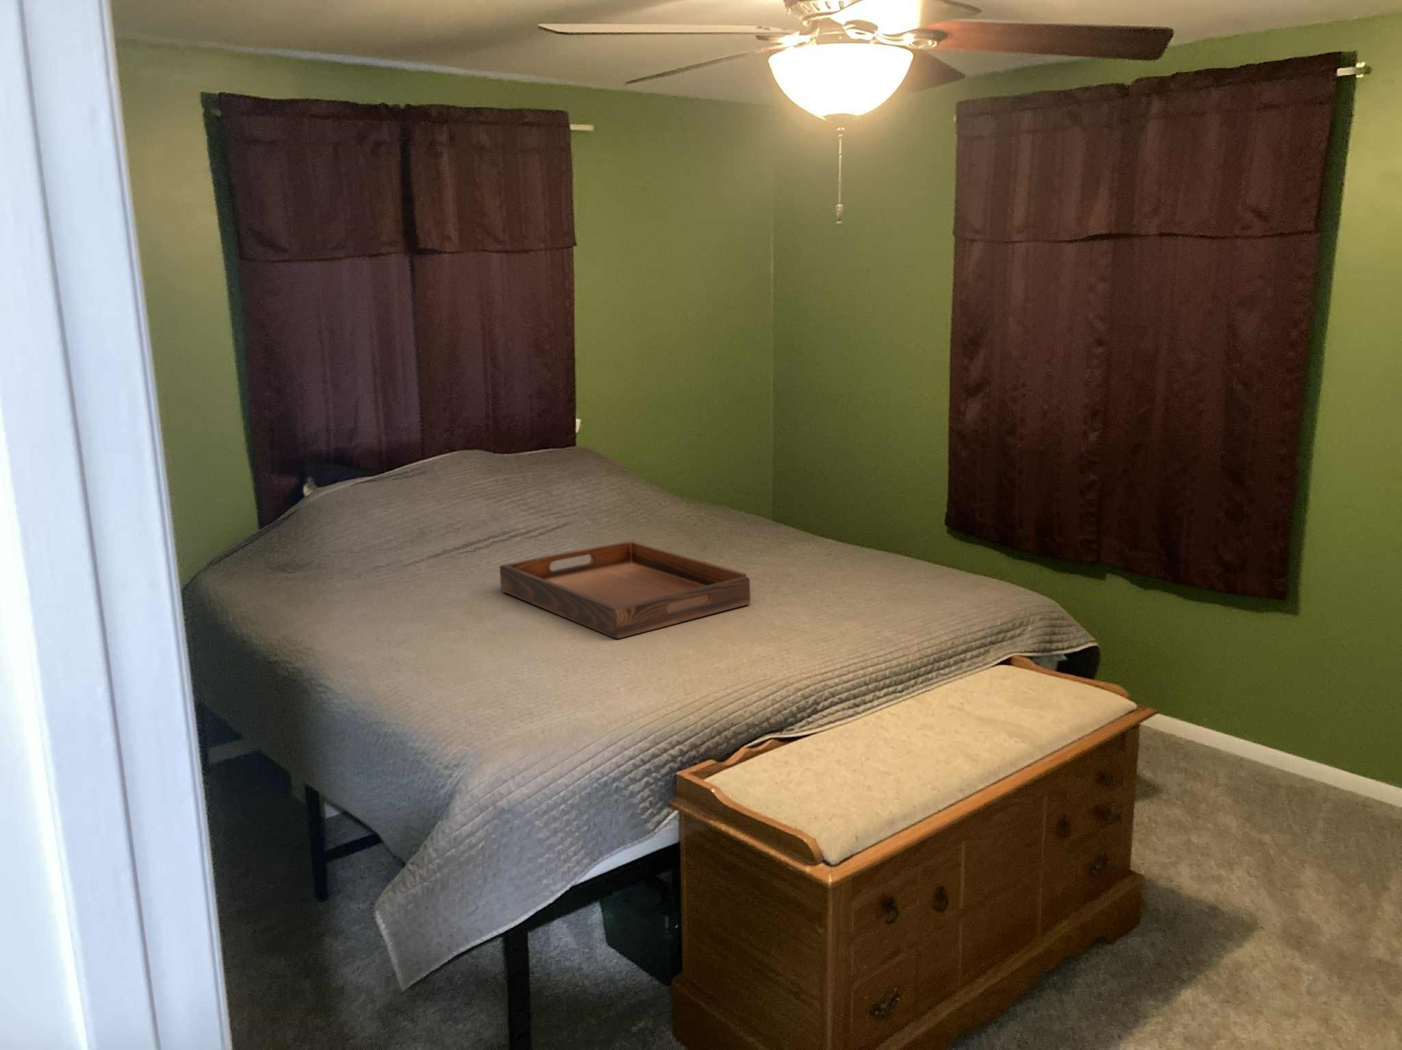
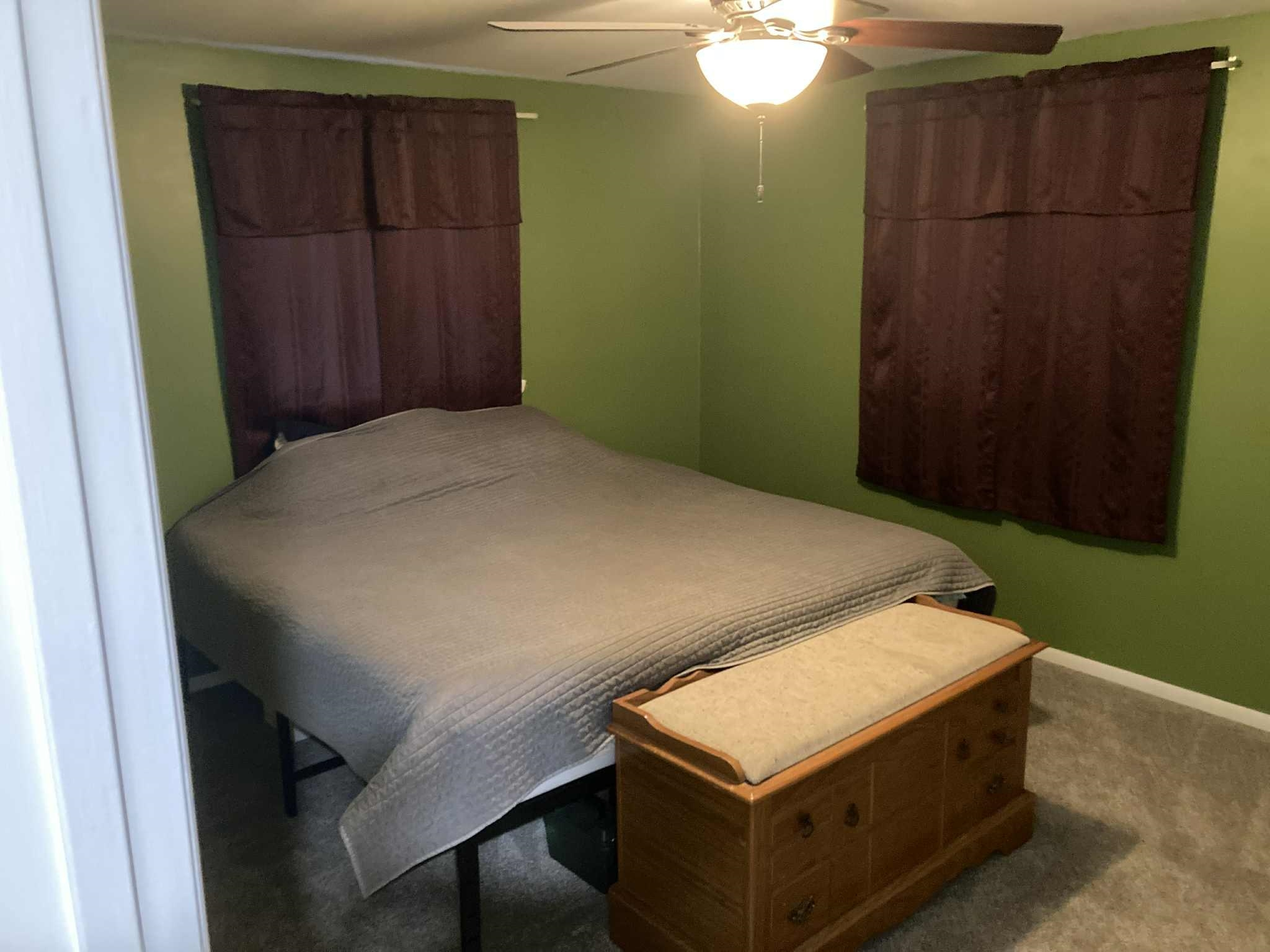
- serving tray (625, 583)
